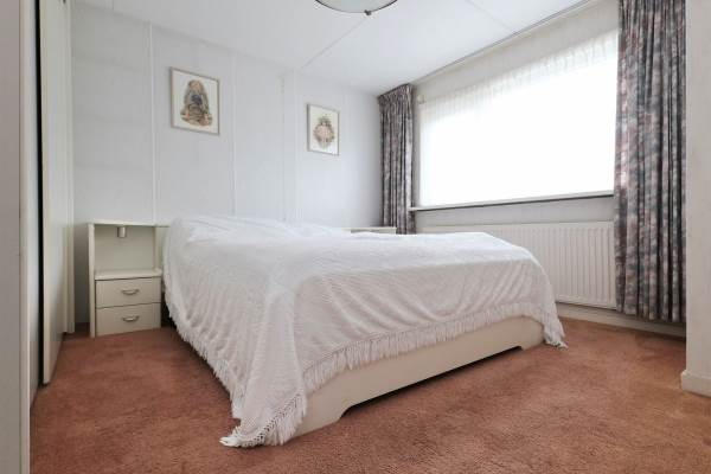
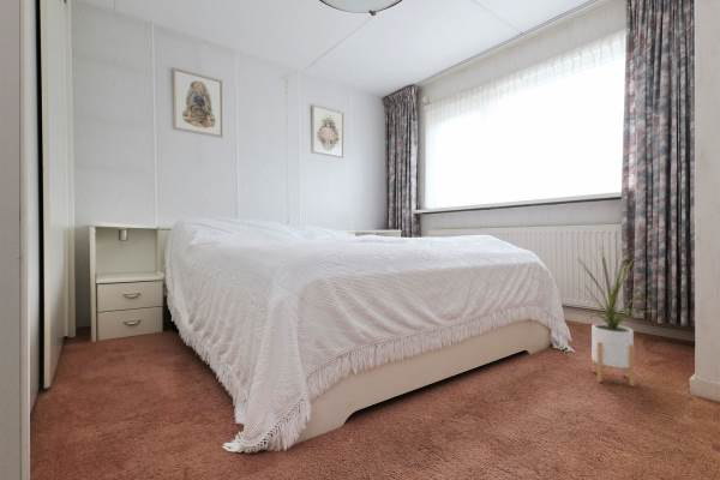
+ house plant (614, 312)
